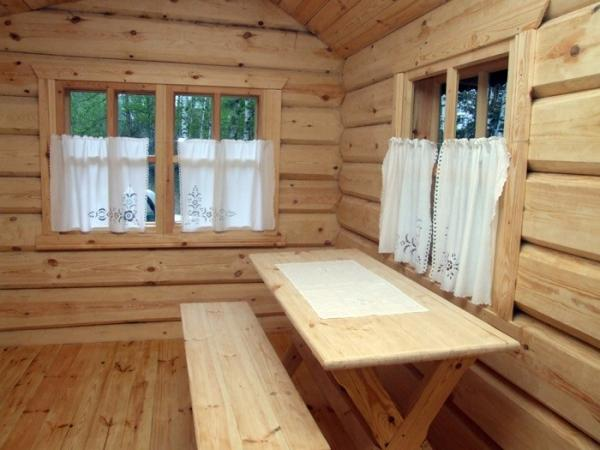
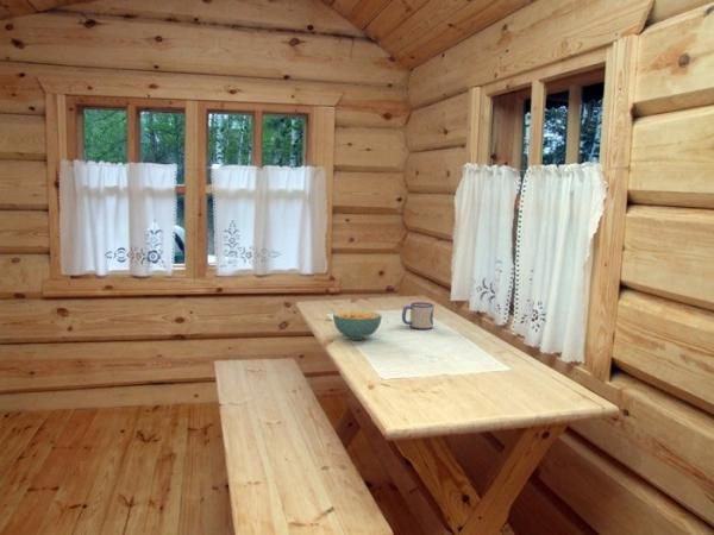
+ mug (416, 315)
+ cereal bowl (356, 326)
